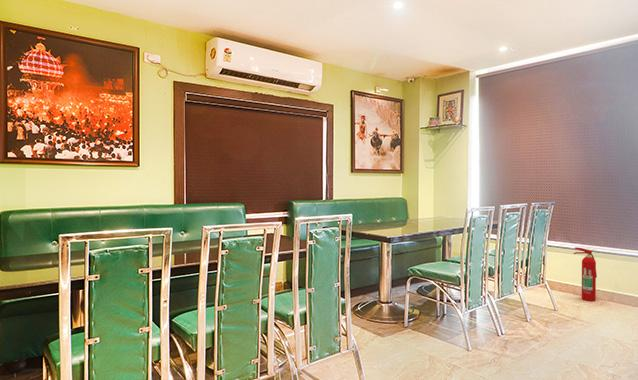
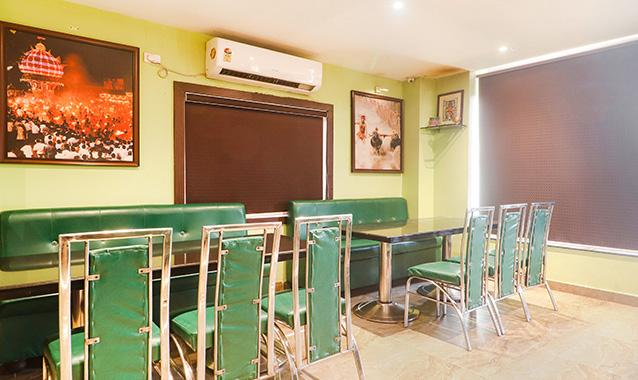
- fire extinguisher (585, 273)
